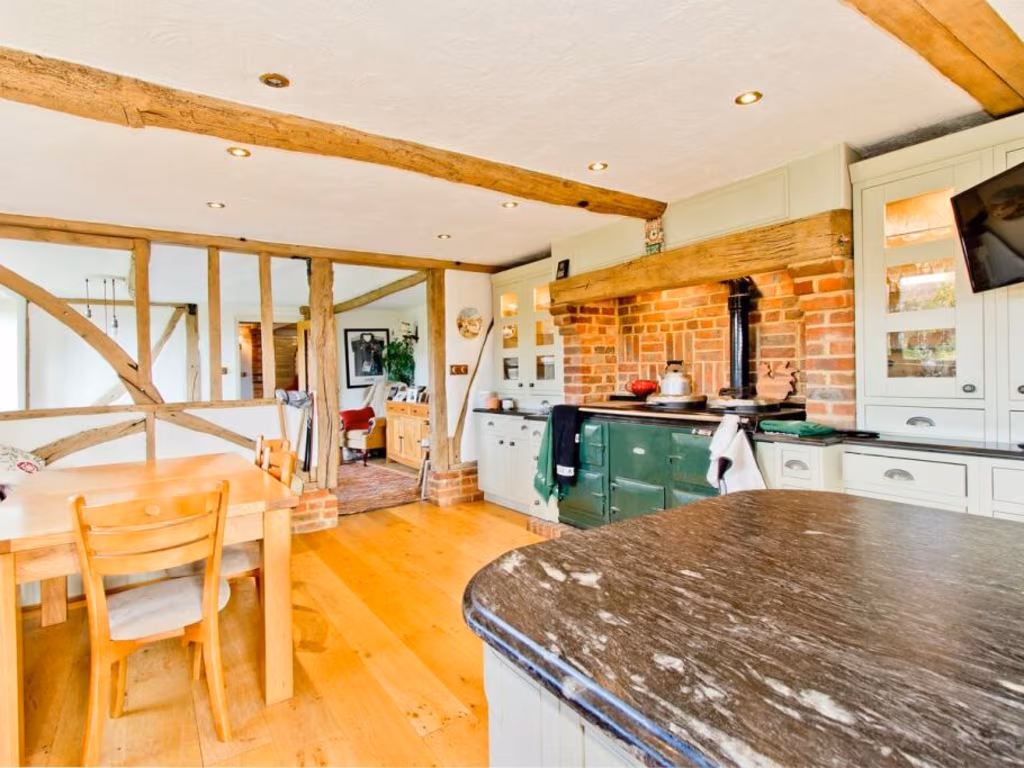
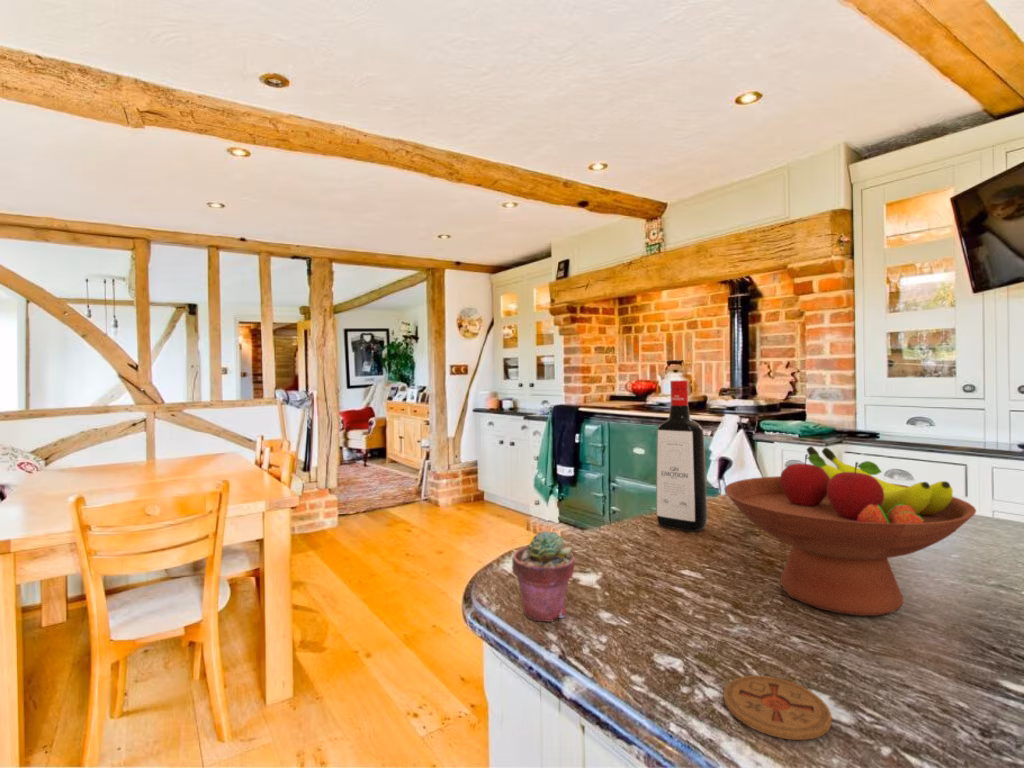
+ potted succulent (543, 572)
+ fruit bowl (837, 525)
+ coaster (775, 704)
+ liquor bottle (680, 453)
